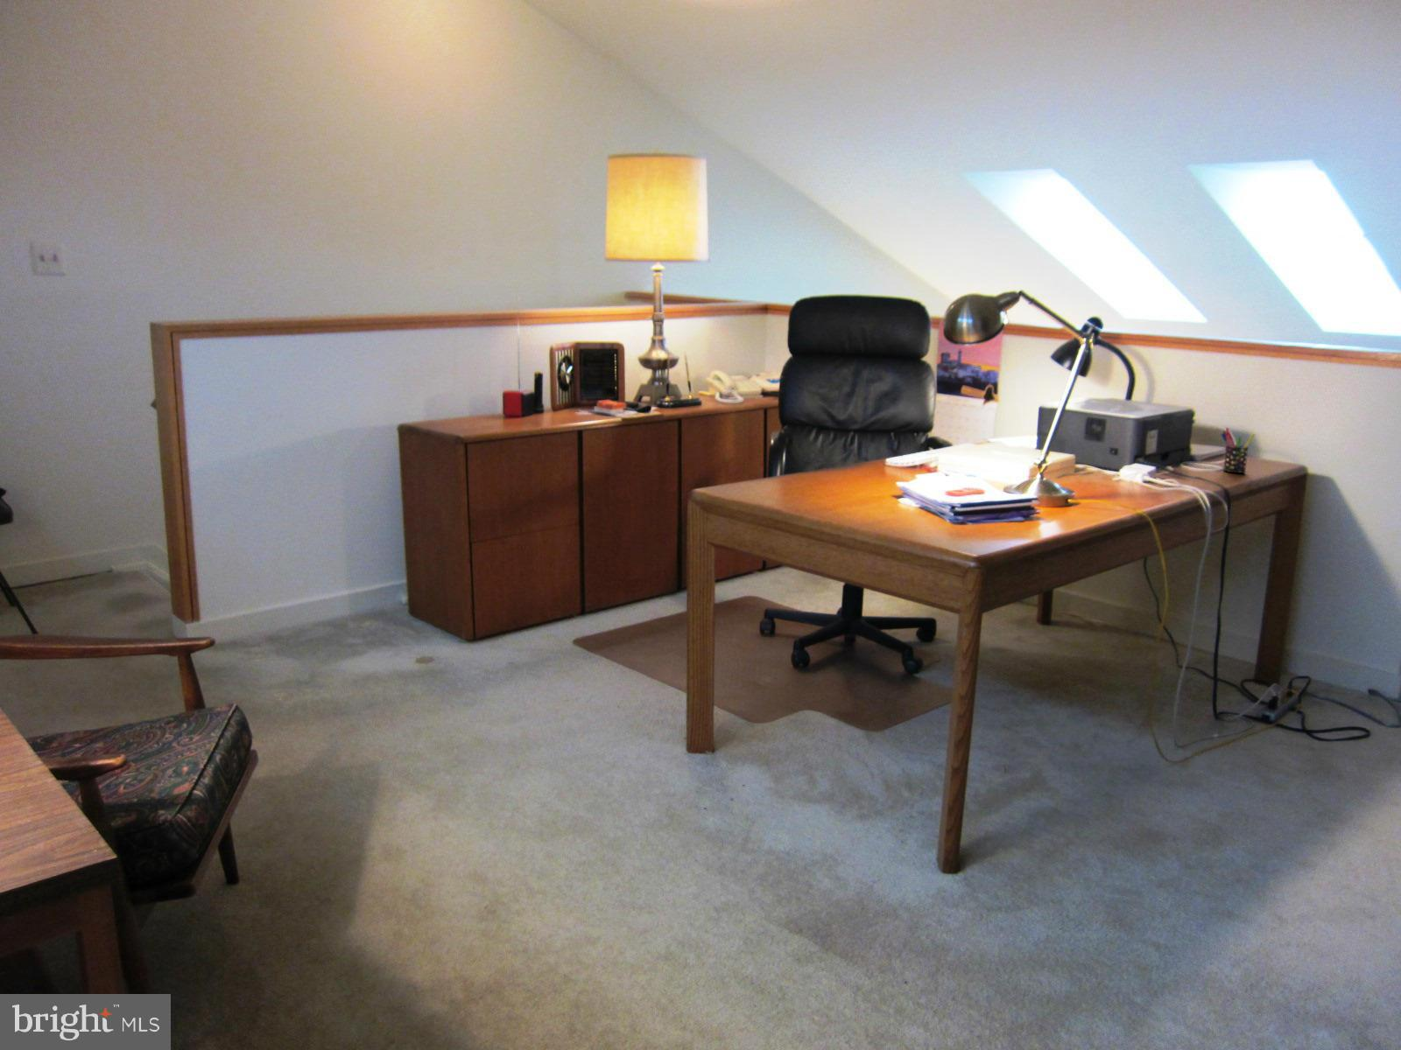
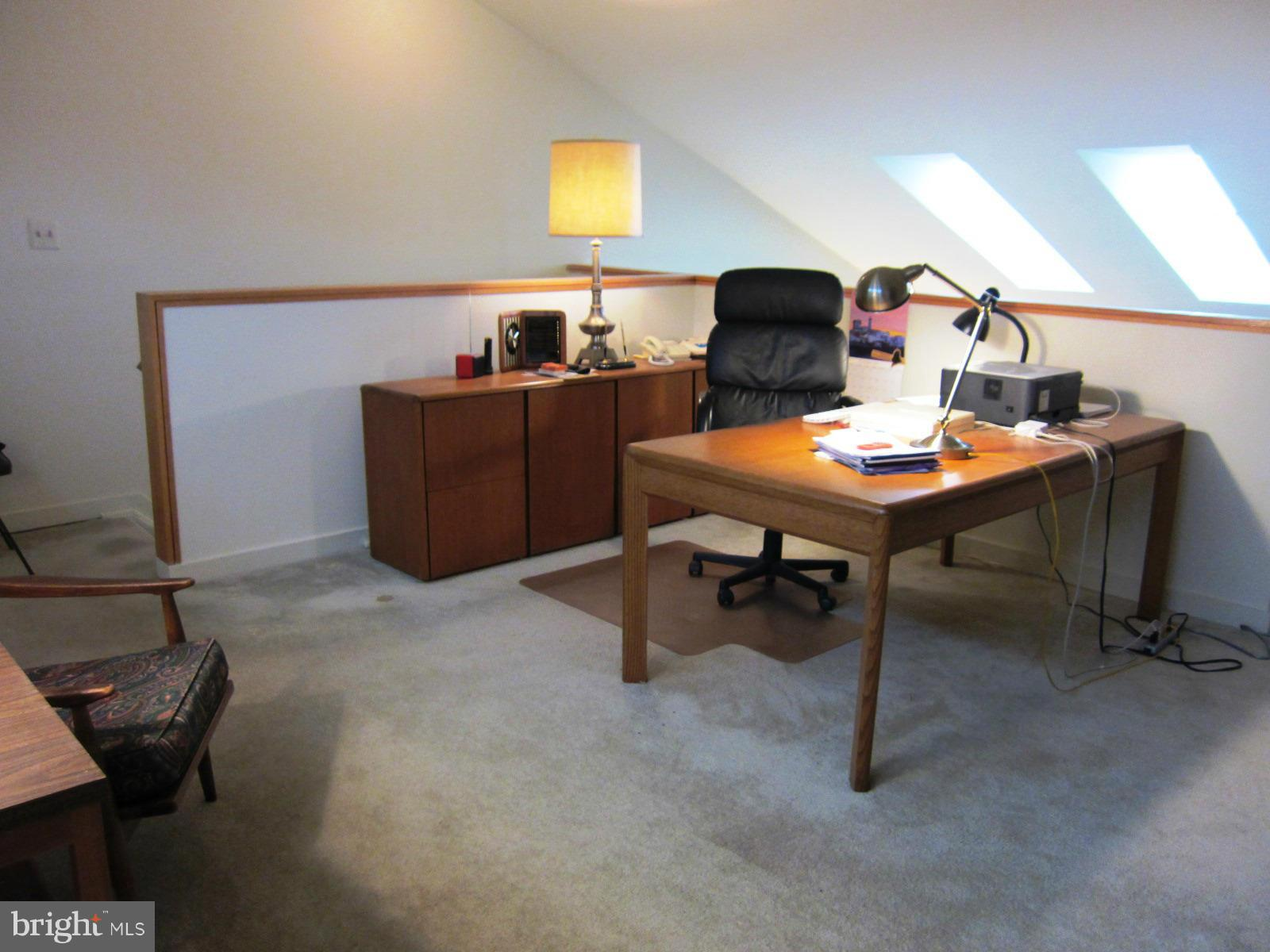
- pen holder (1236, 450)
